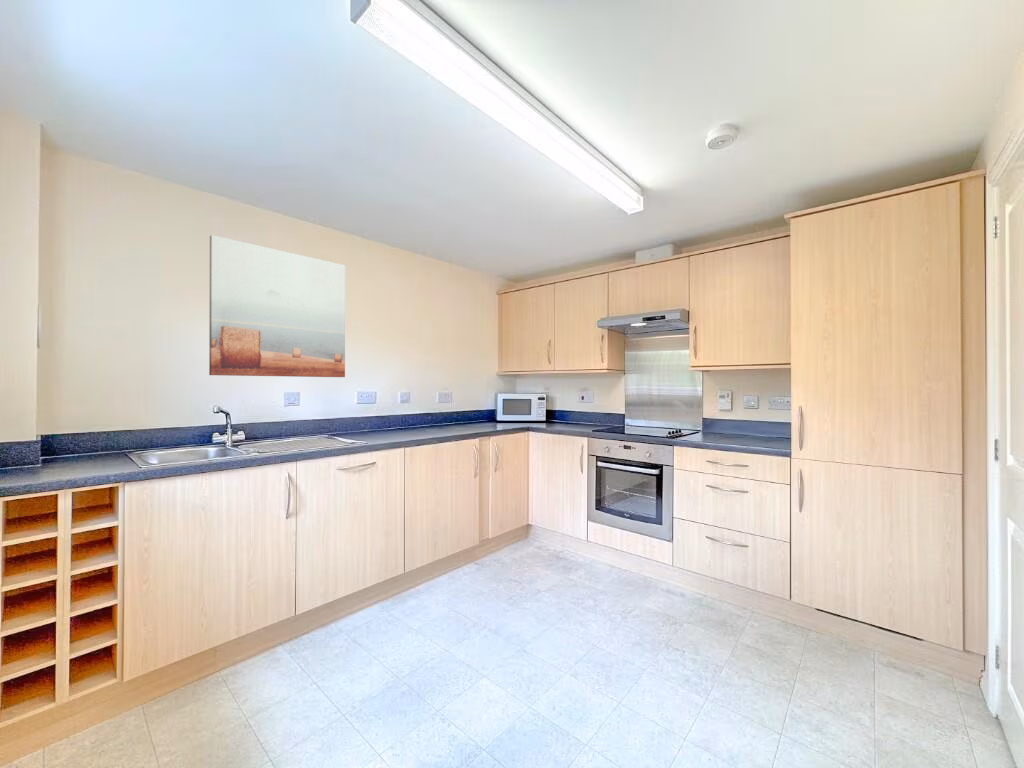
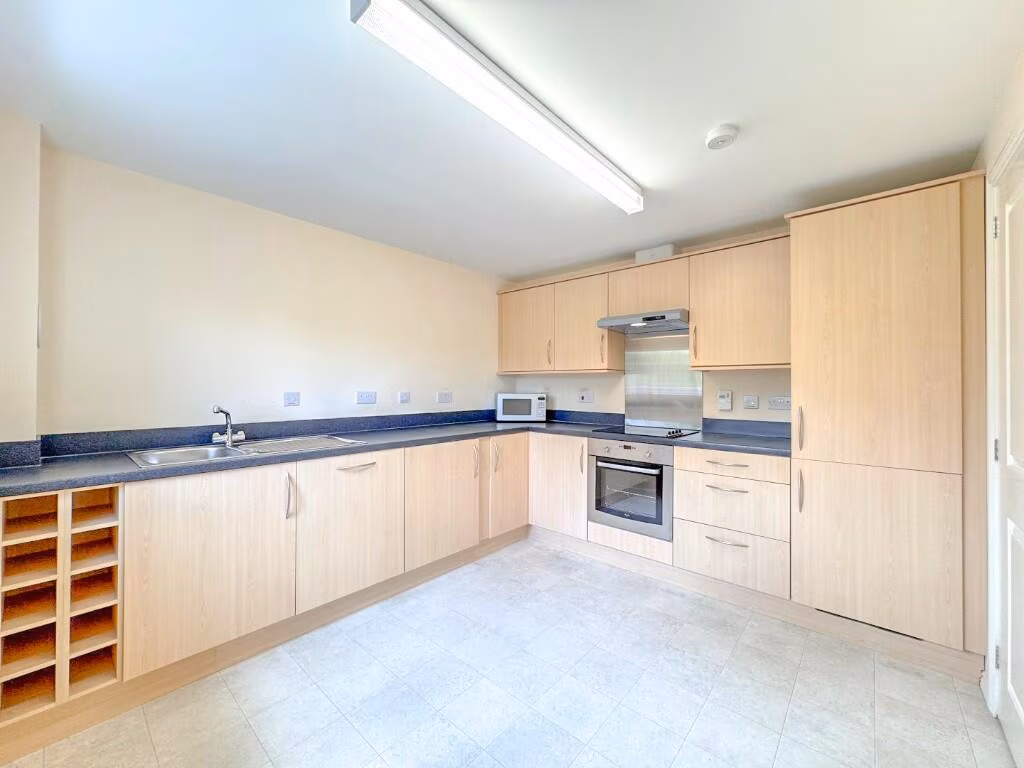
- wall art (284, 314)
